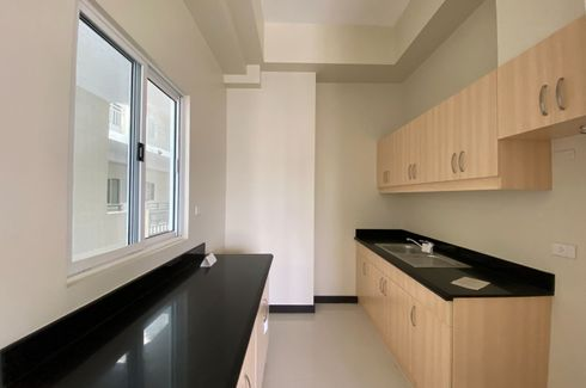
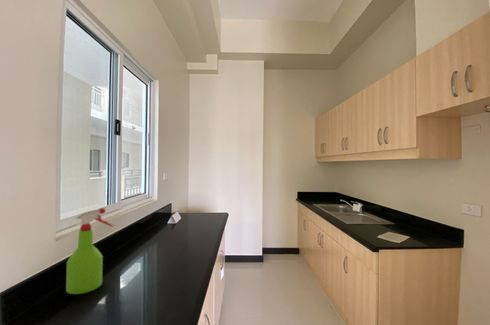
+ spray bottle (91, 246)
